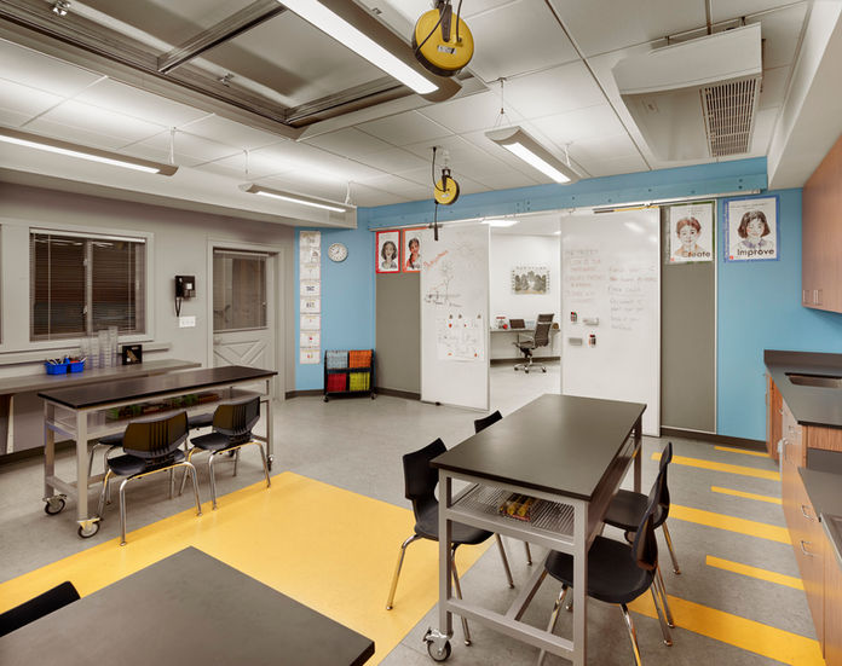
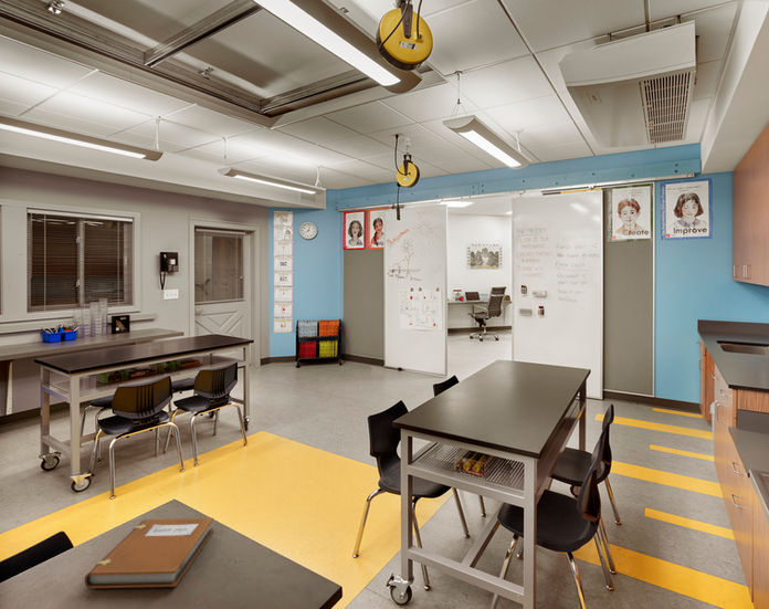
+ notebook (157, 547)
